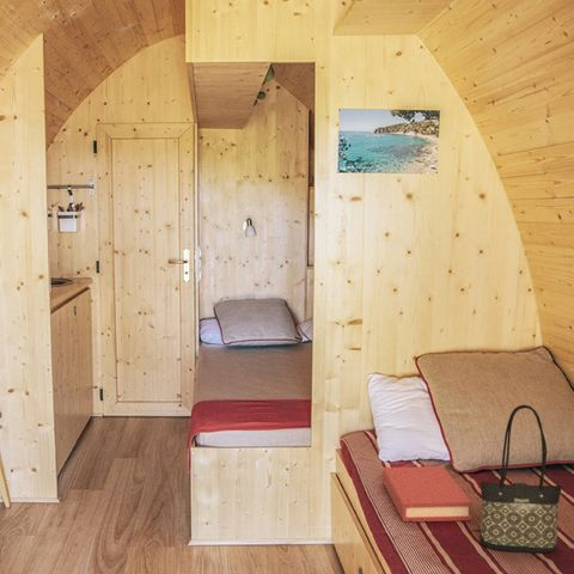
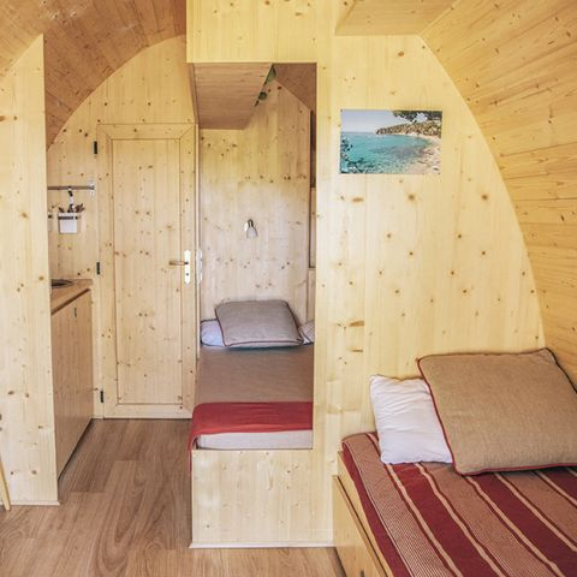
- hardback book (423, 491)
- tote bag (520, 483)
